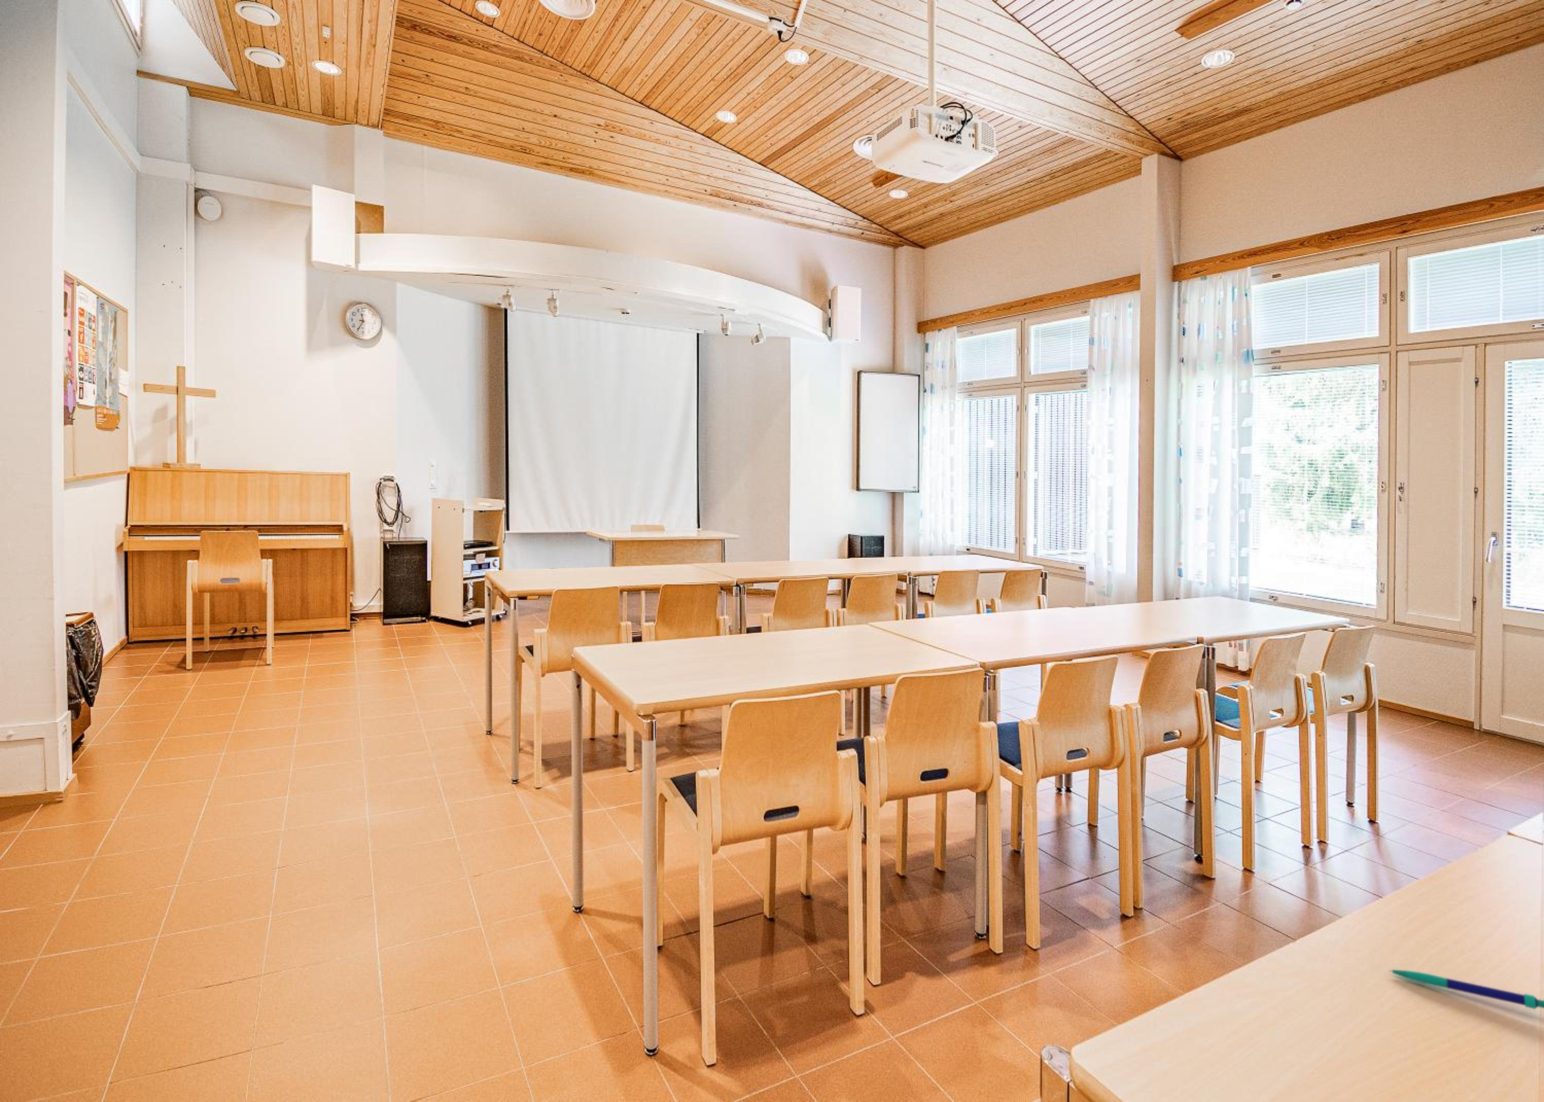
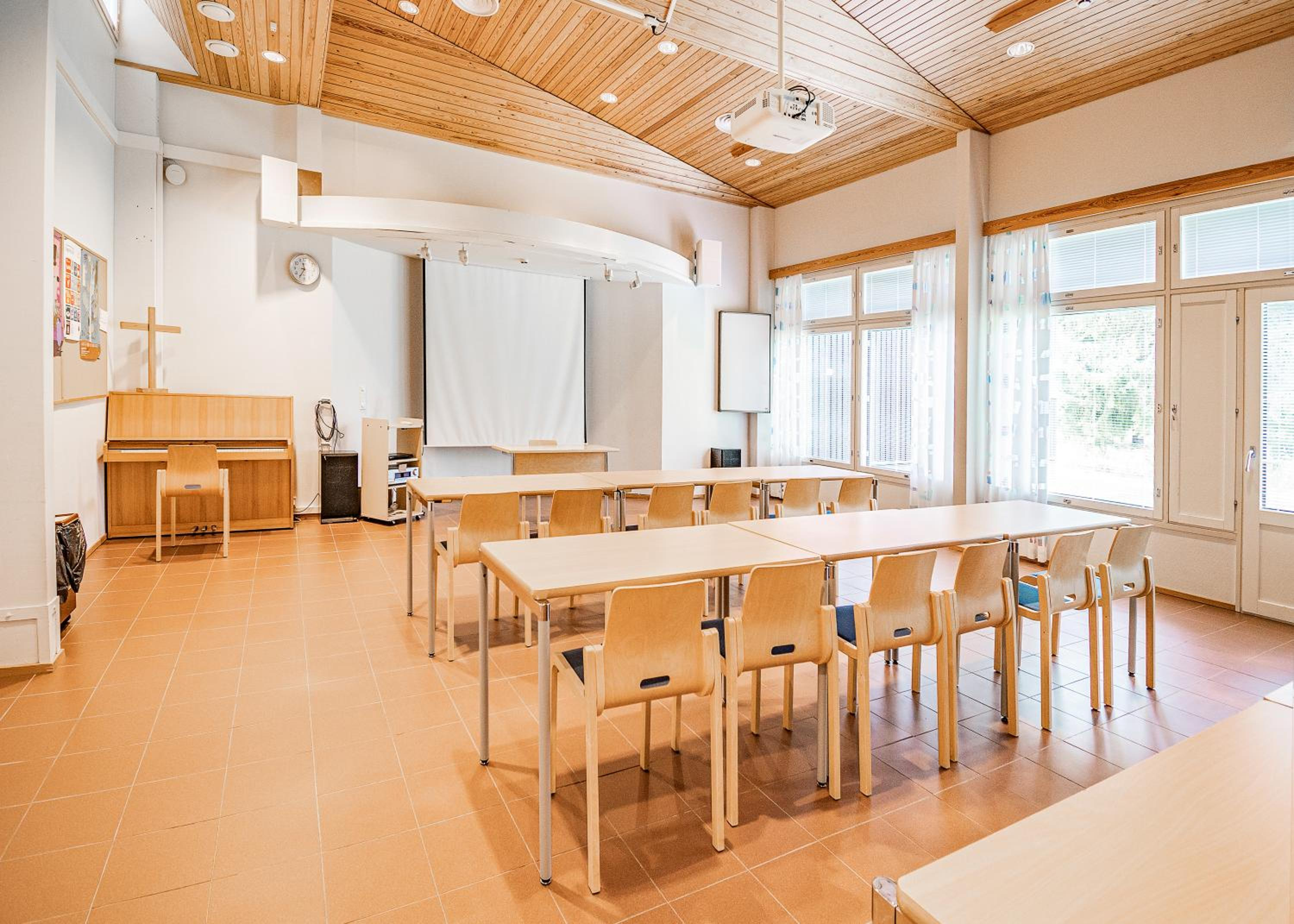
- pen (1465, 986)
